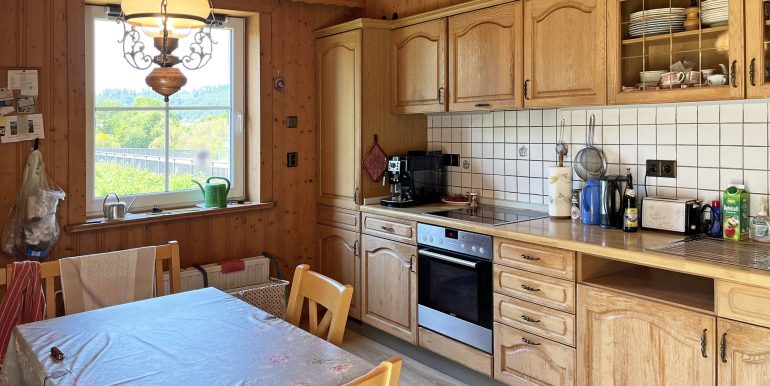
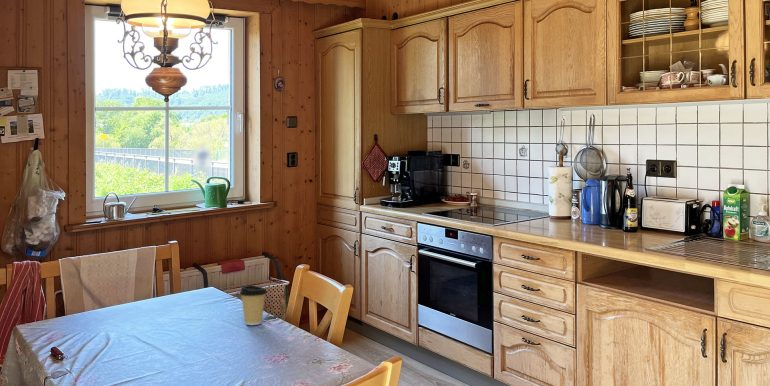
+ coffee cup (253, 305)
